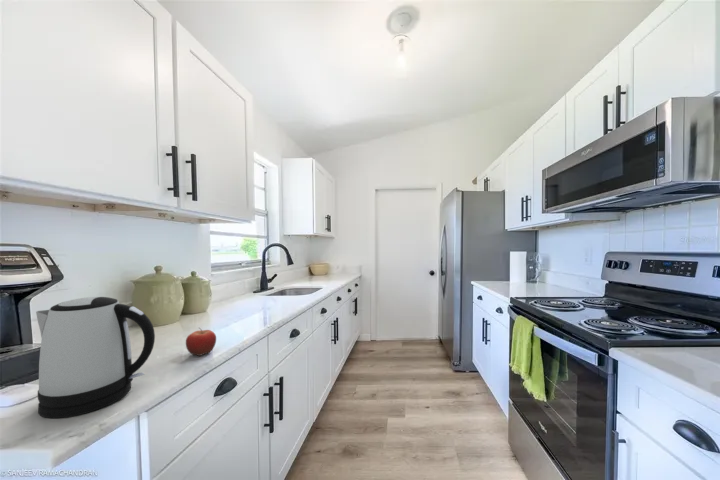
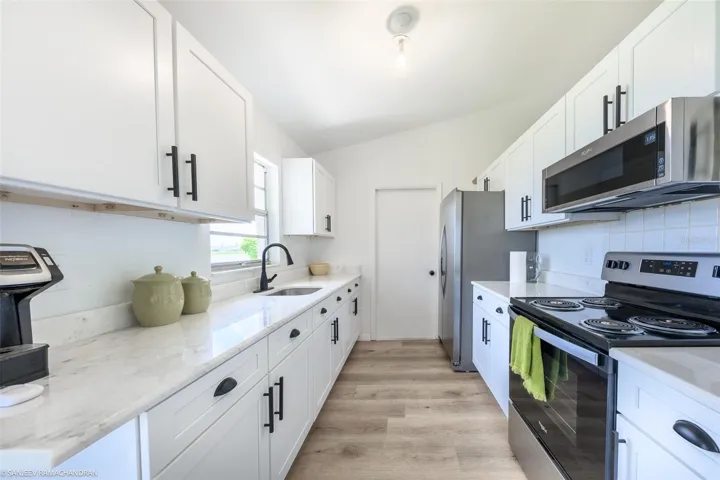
- fruit (201, 340)
- kettle (99, 347)
